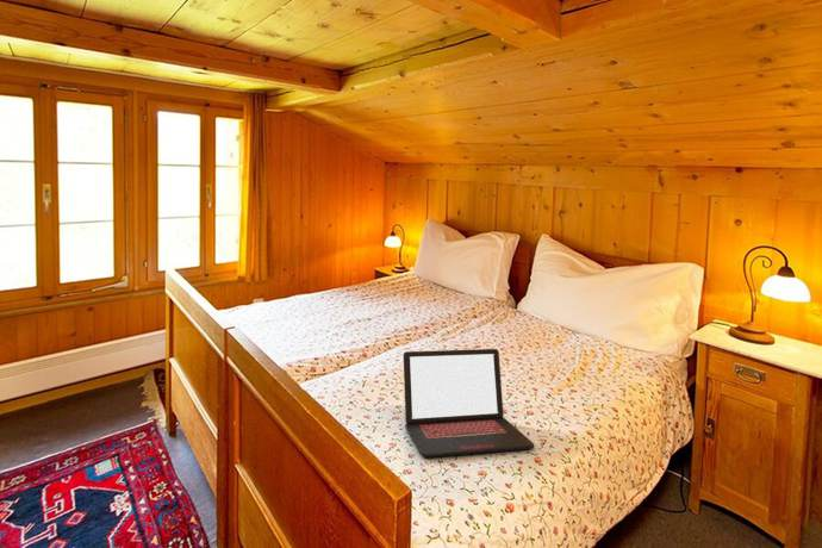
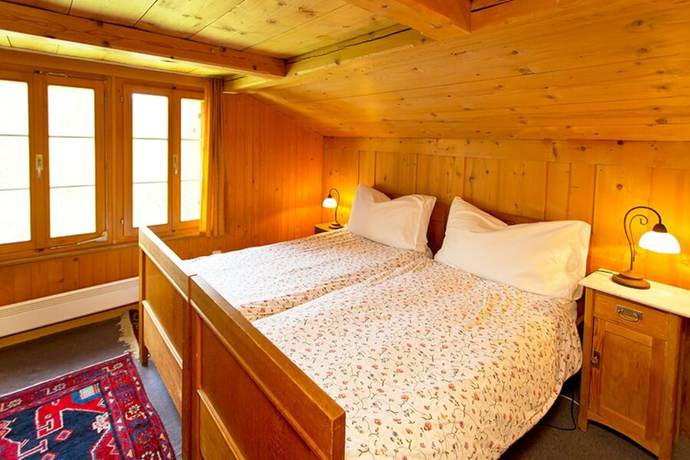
- laptop (465, 397)
